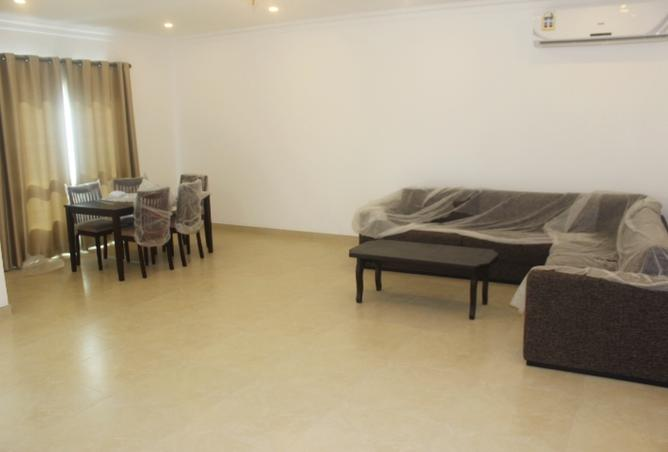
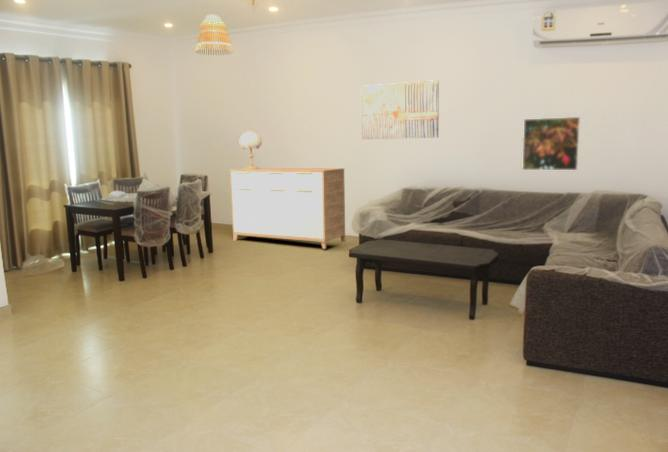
+ wall art (398, 111)
+ table lamp (250, 149)
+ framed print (550, 144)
+ lamp shade (214, 34)
+ sideboard (286, 205)
